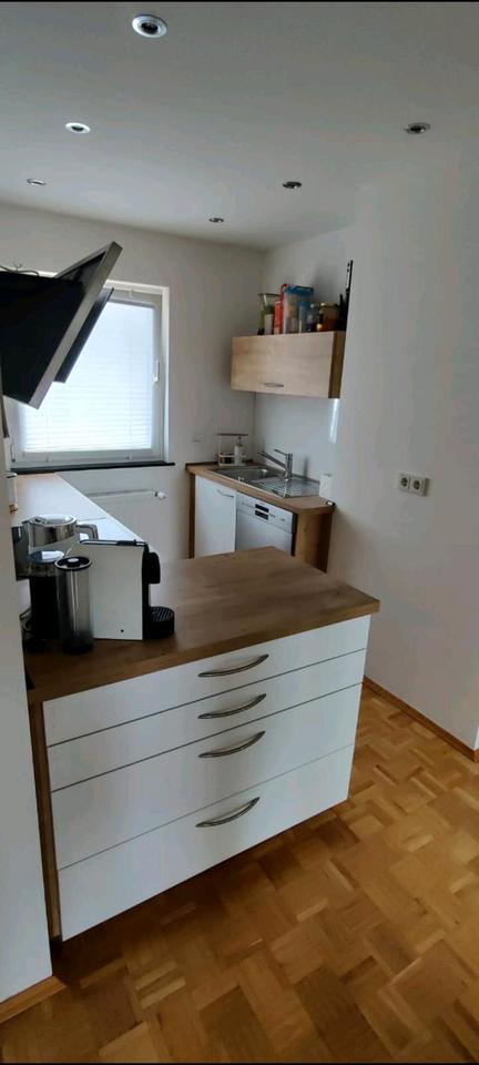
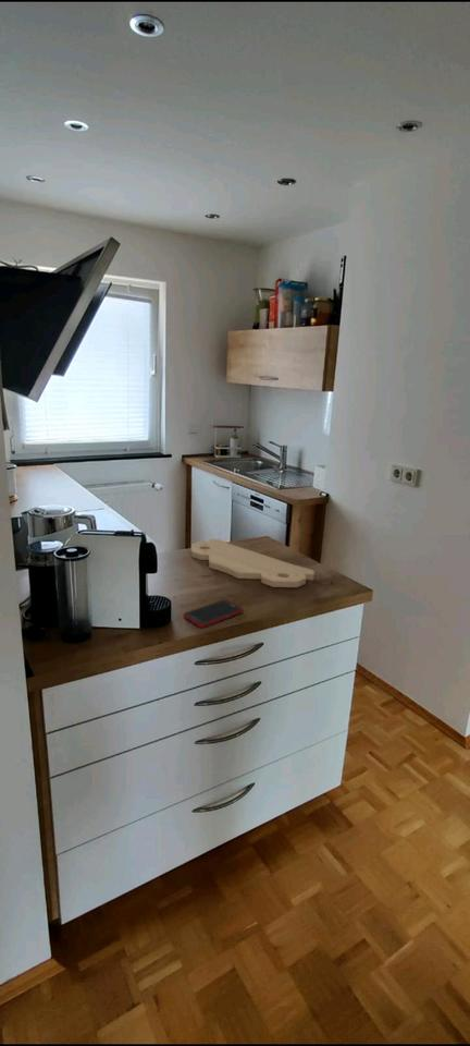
+ cutting board (243, 562)
+ cell phone (213, 612)
